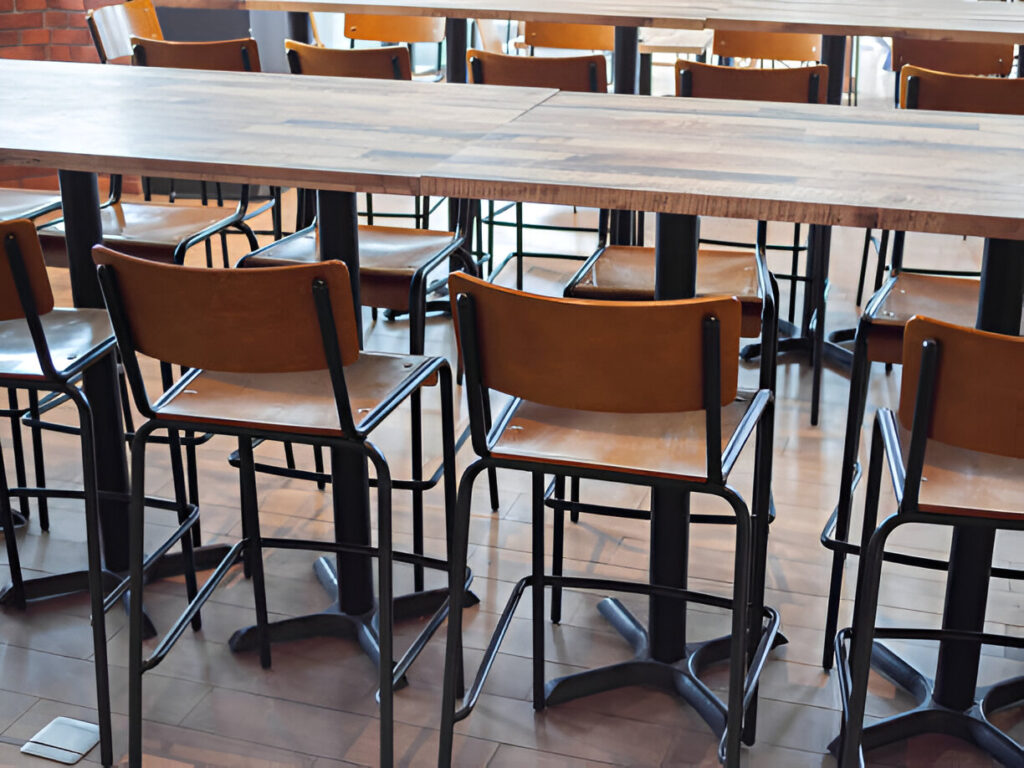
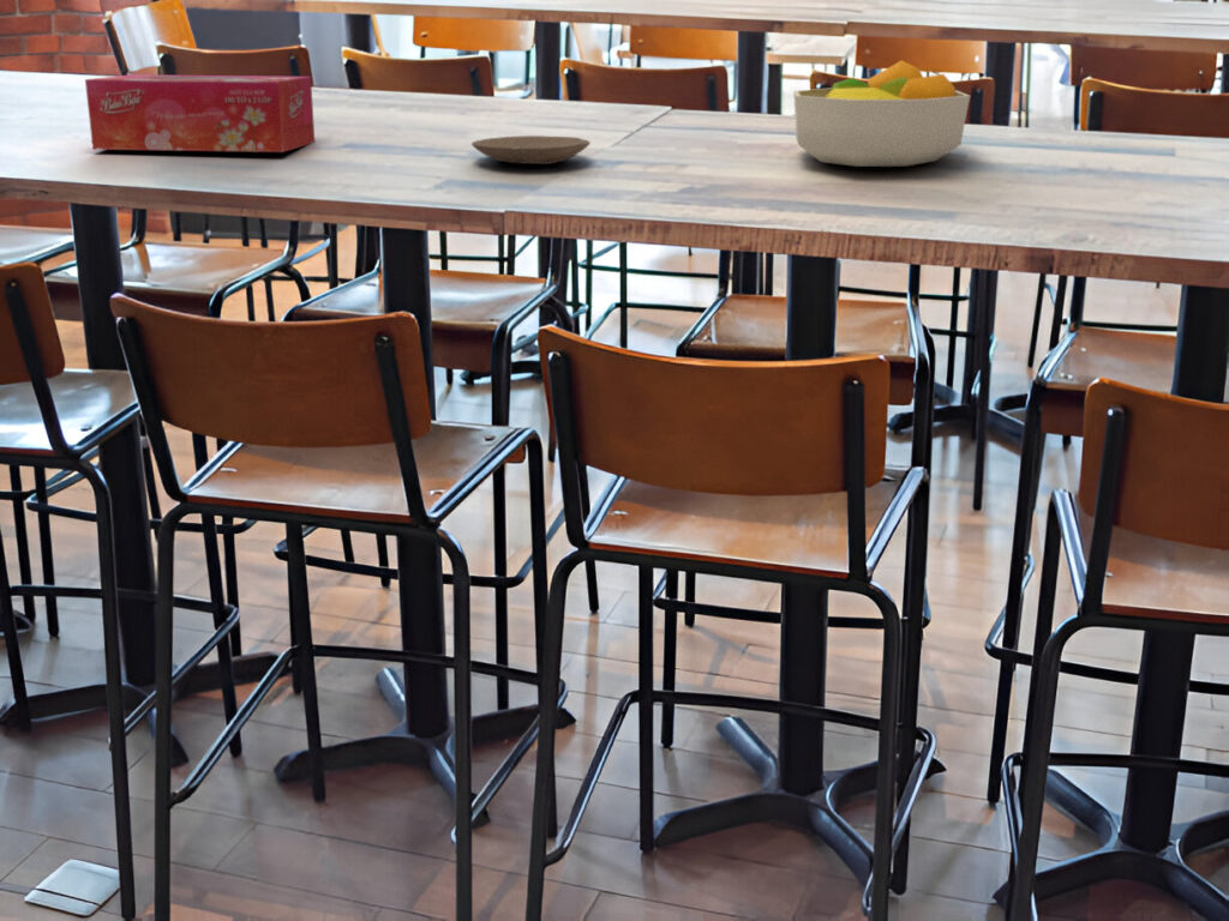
+ fruit bowl (879, 110)
+ tissue box (204, 112)
+ plate (530, 150)
